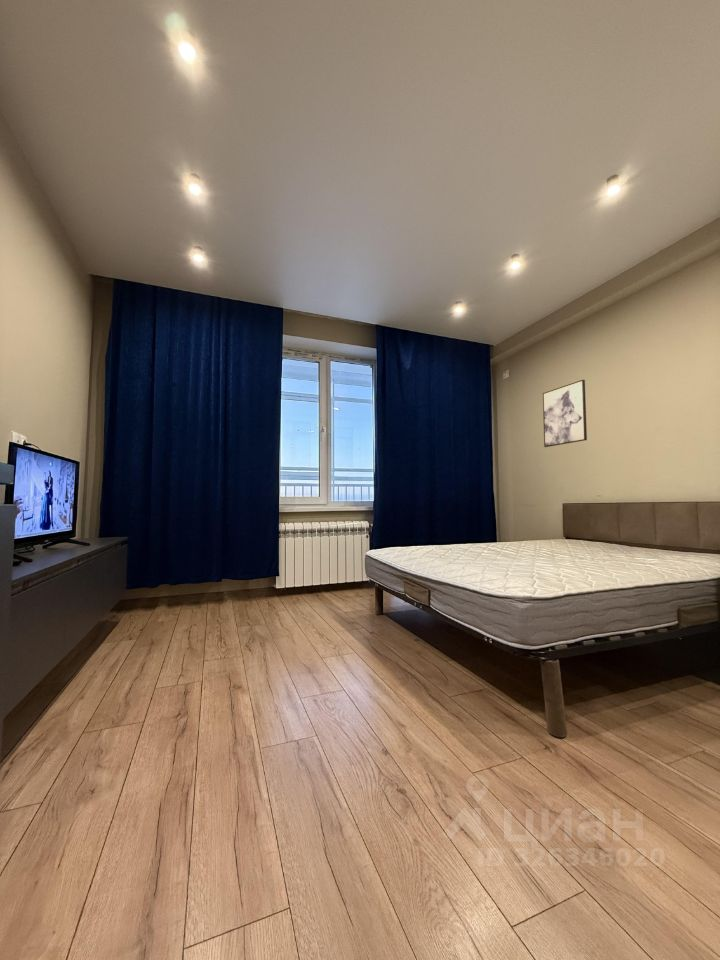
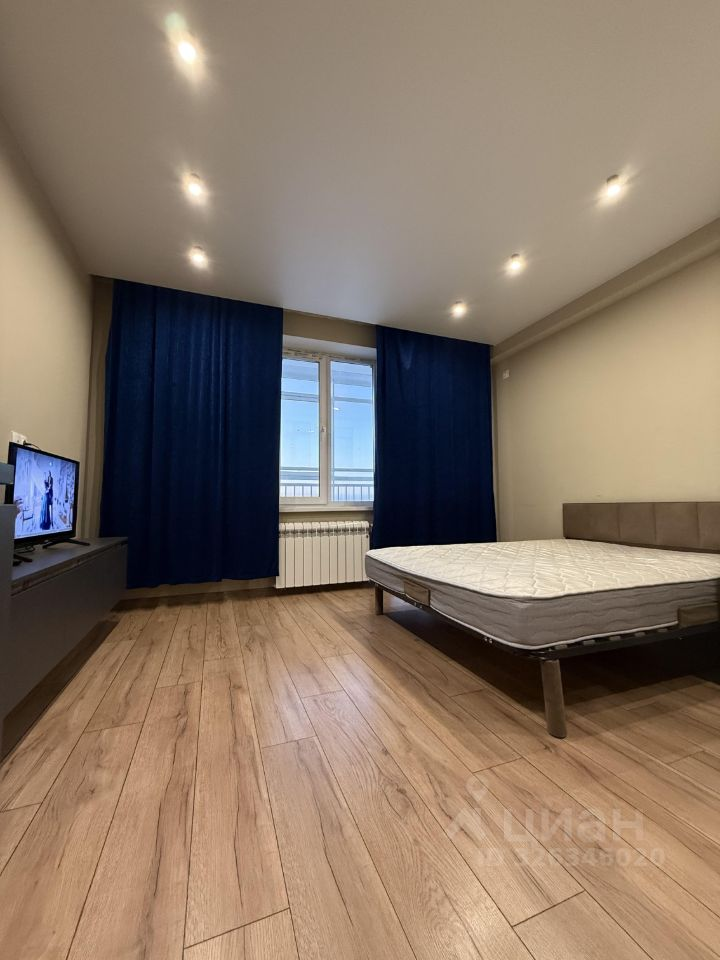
- wall art (563, 415)
